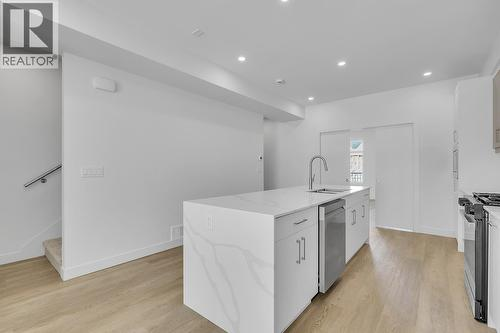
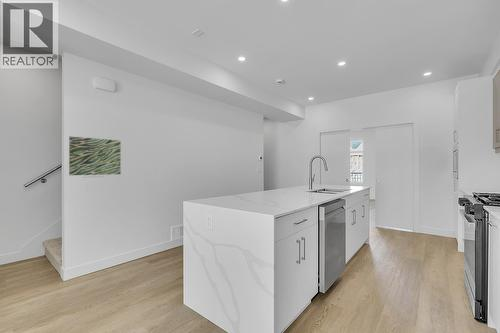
+ wall art (96, 156)
